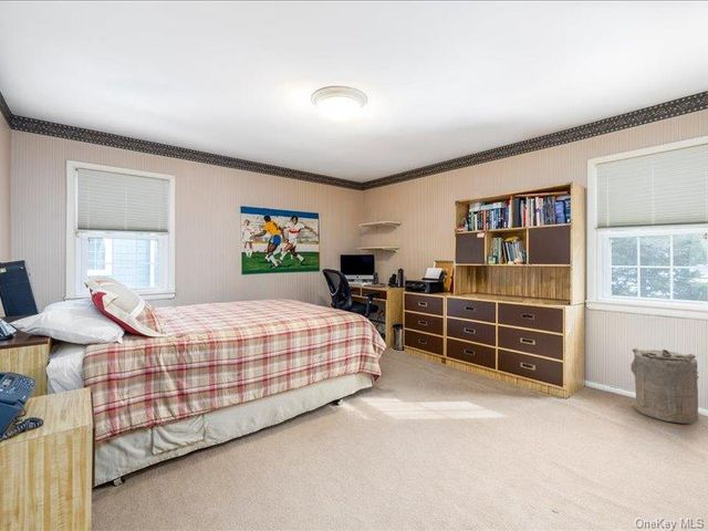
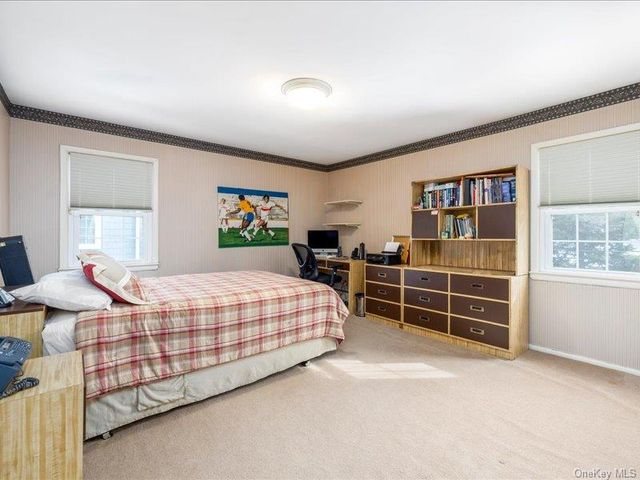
- laundry hamper (662, 381)
